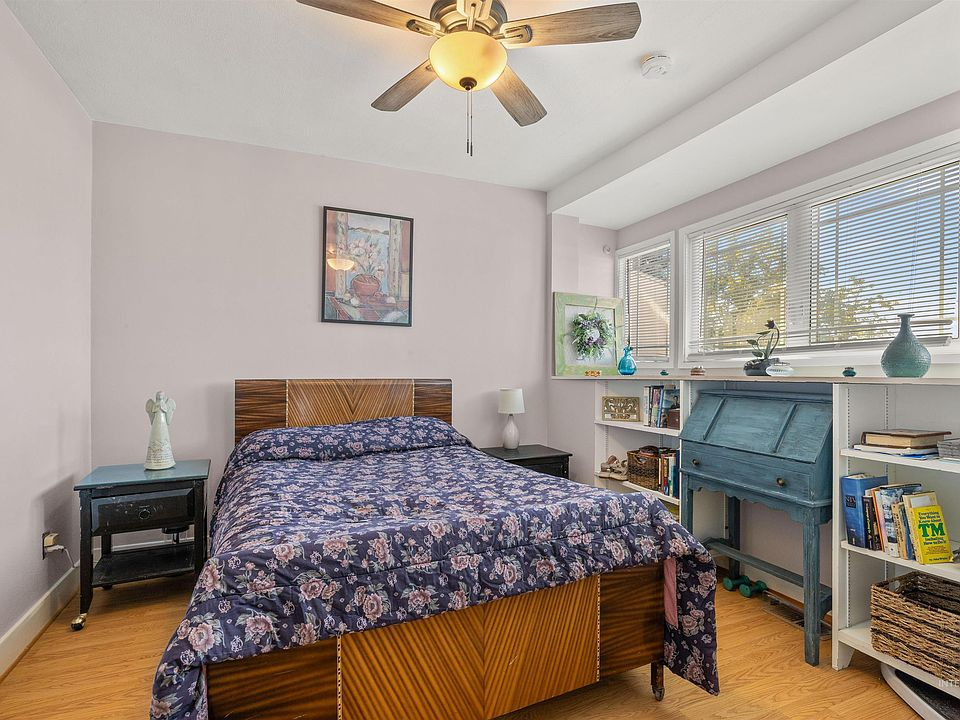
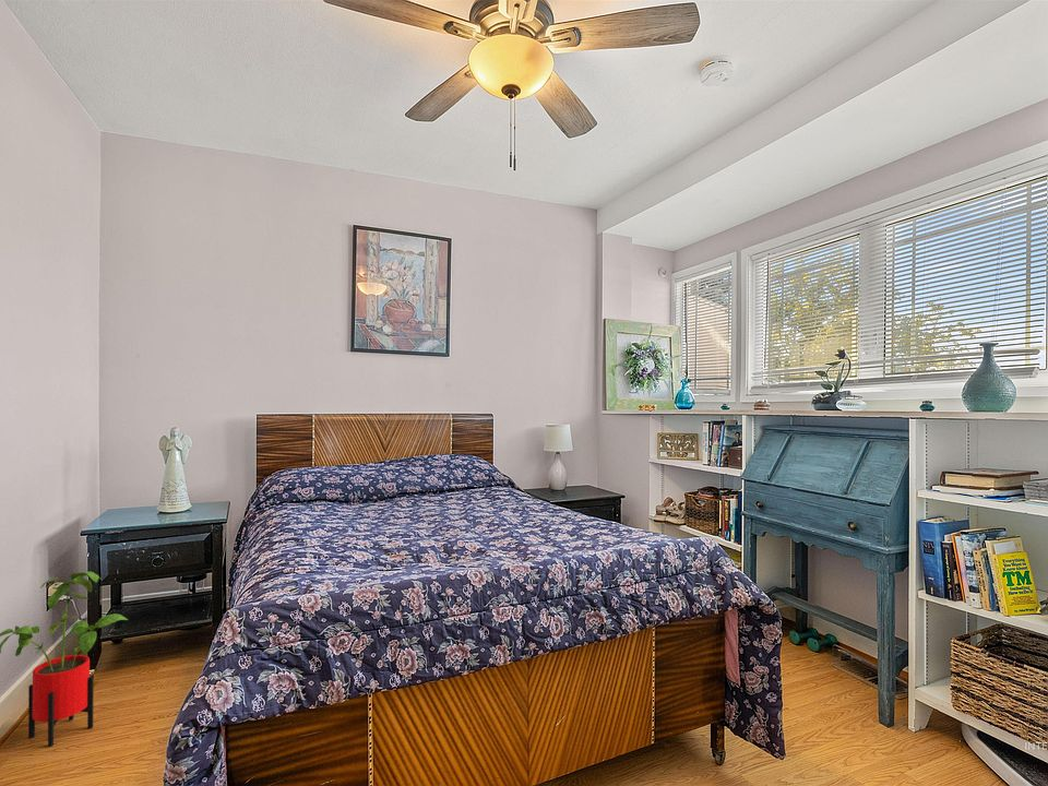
+ house plant (68, 656)
